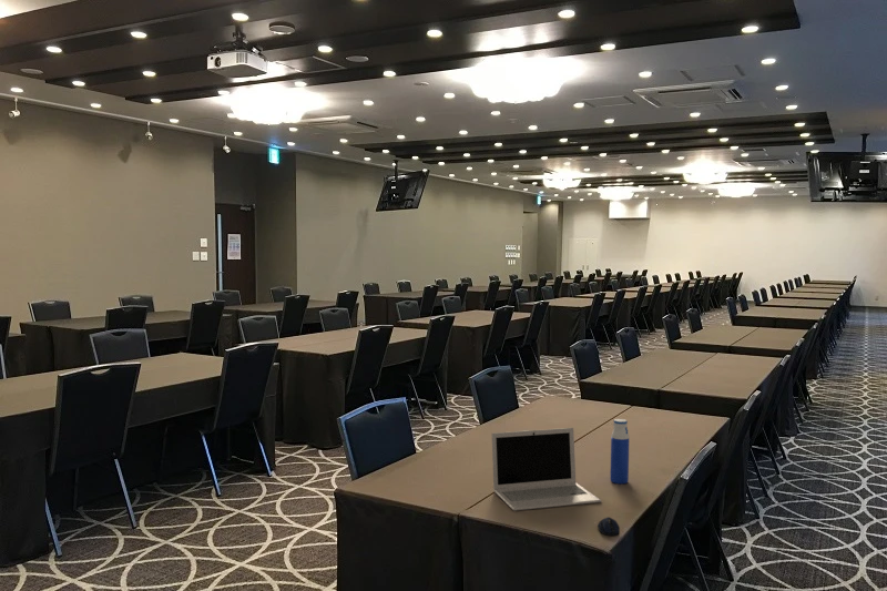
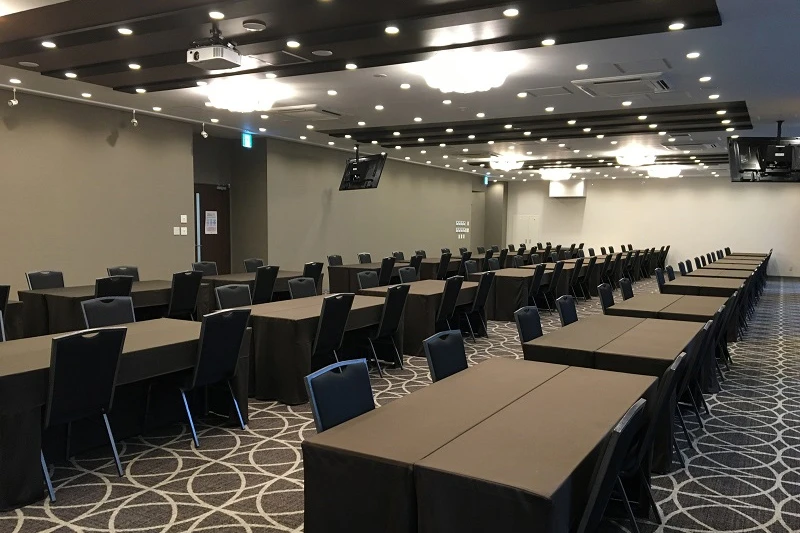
- laptop (544, 467)
- computer mouse (608, 523)
- water bottle (620, 450)
